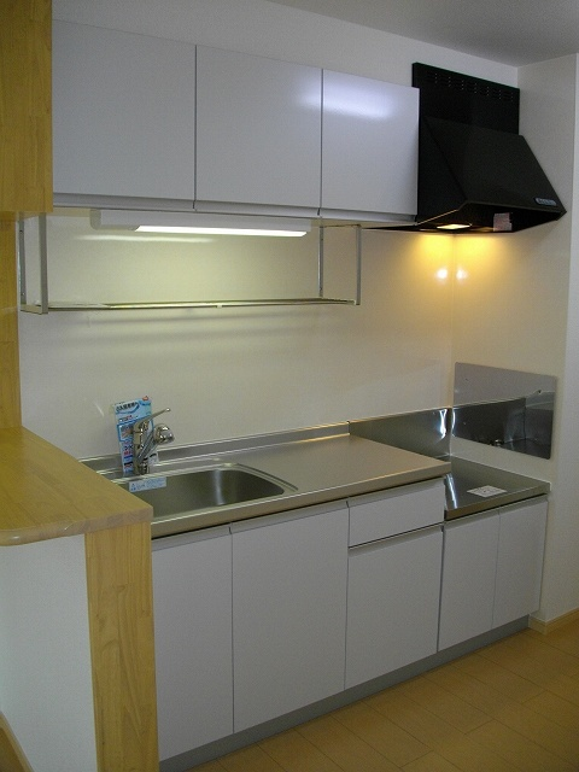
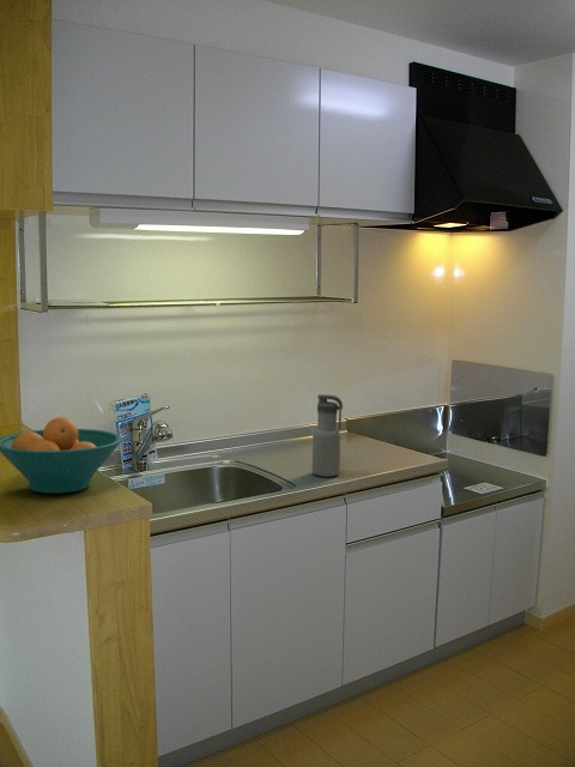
+ fruit bowl (59, 452)
+ water bottle (327, 434)
